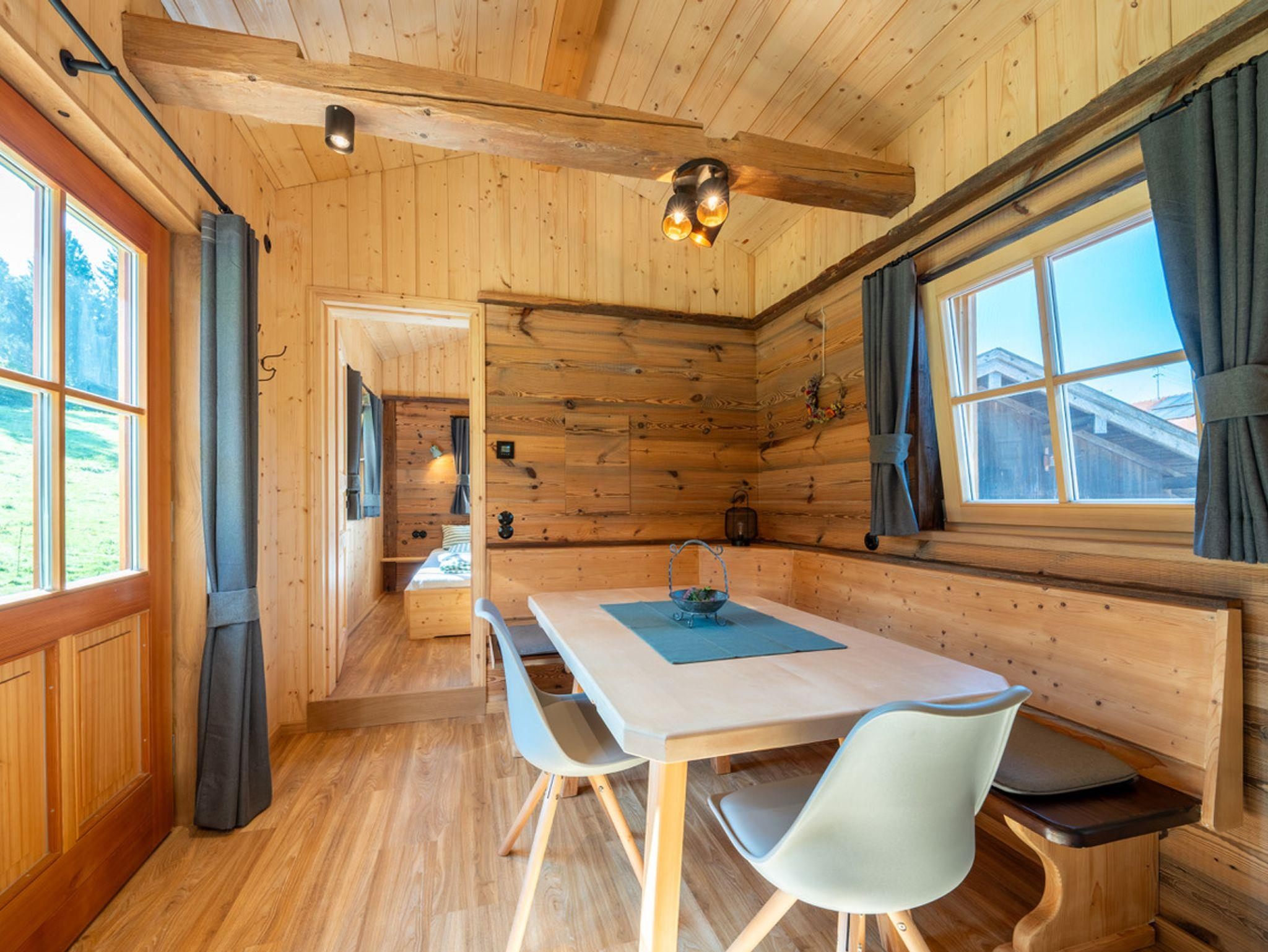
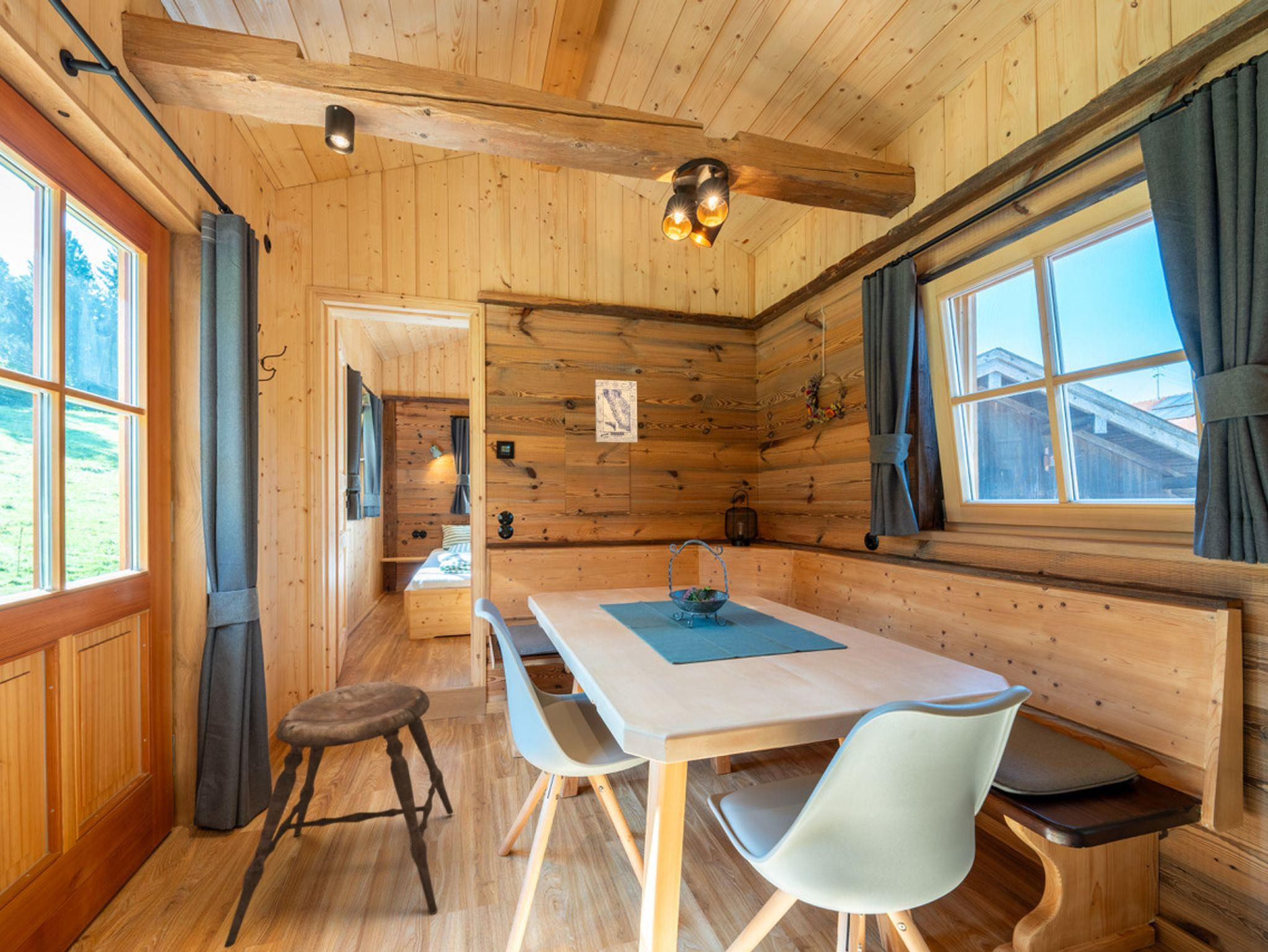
+ stool (358, 812)
+ wall art (616, 411)
